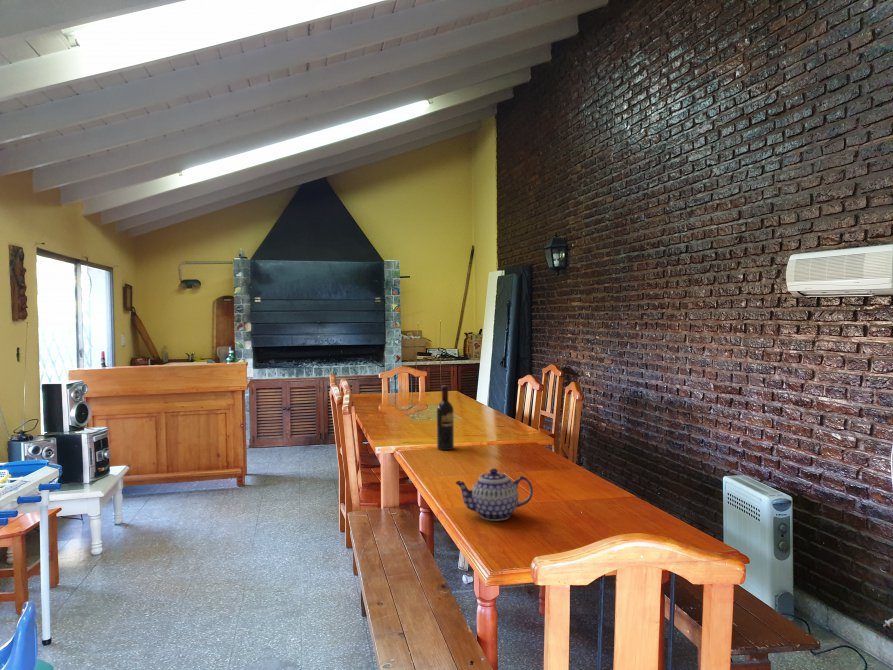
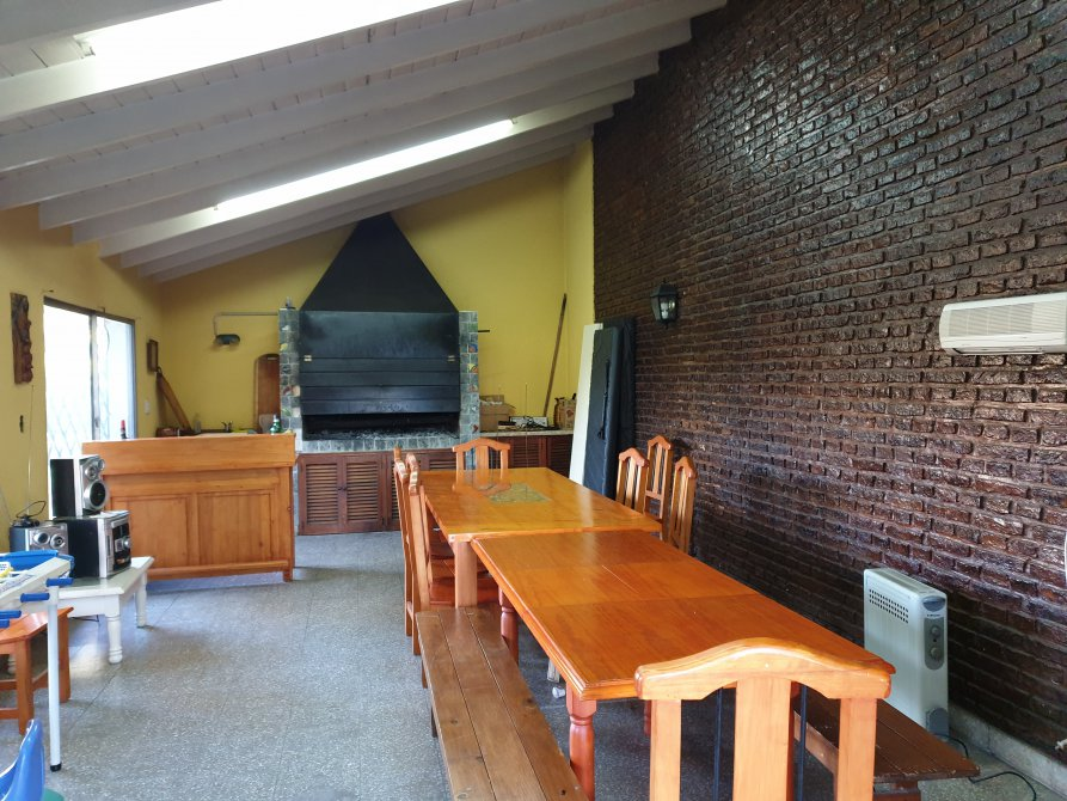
- wine bottle (445, 416)
- teapot (494, 492)
